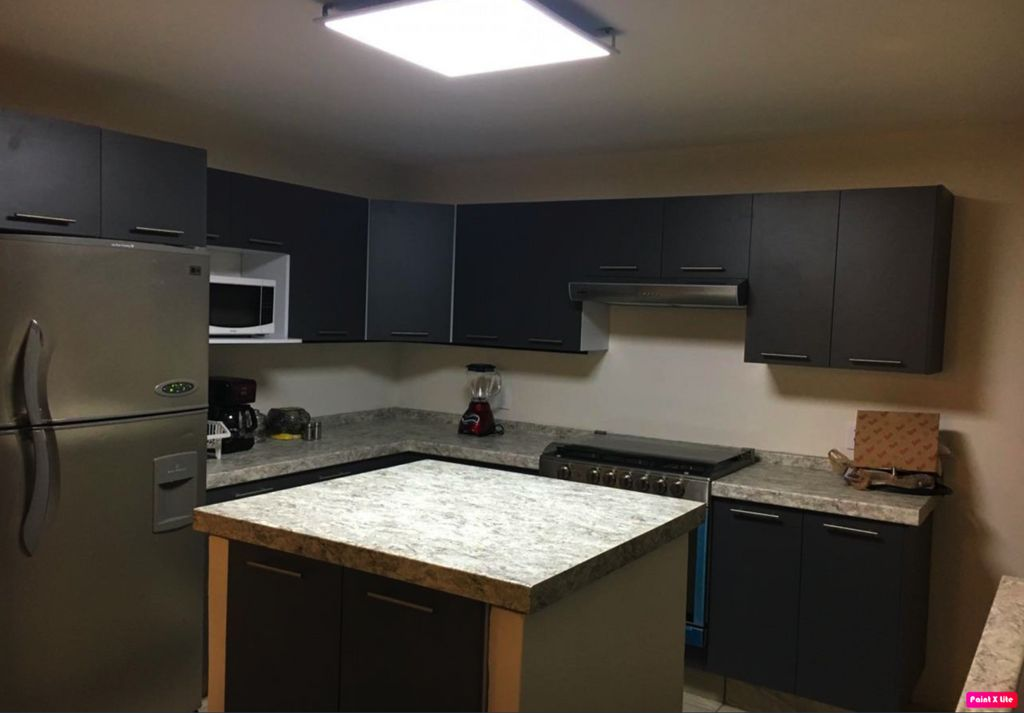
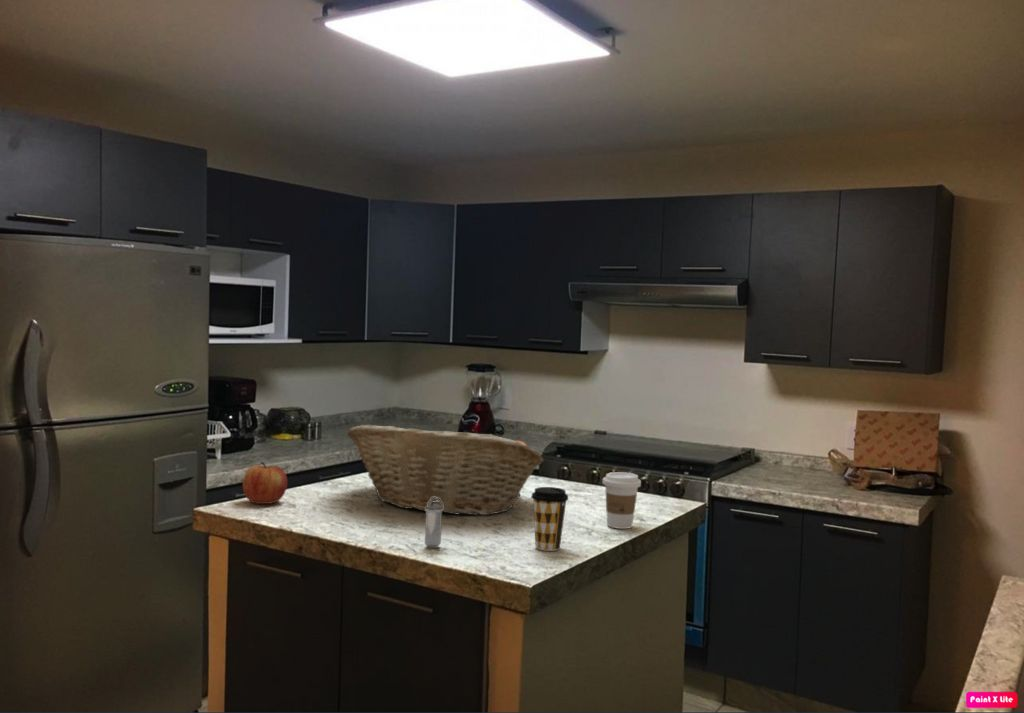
+ coffee cup (620, 500)
+ shaker (433, 522)
+ coffee cup (548, 518)
+ apple (265, 481)
+ fruit basket (444, 462)
